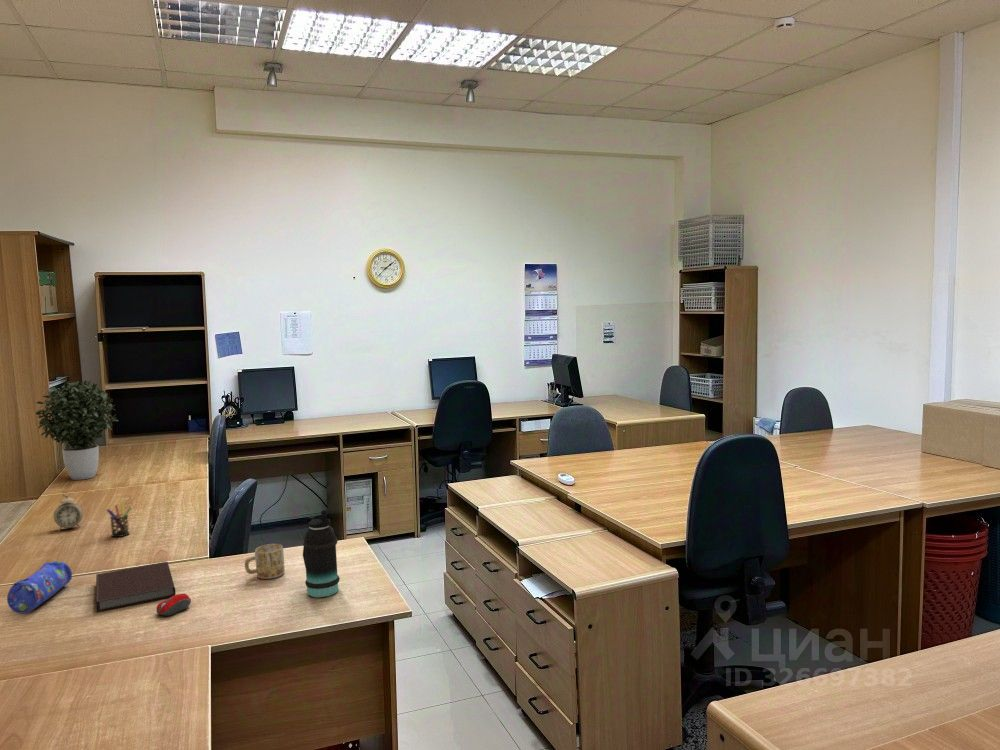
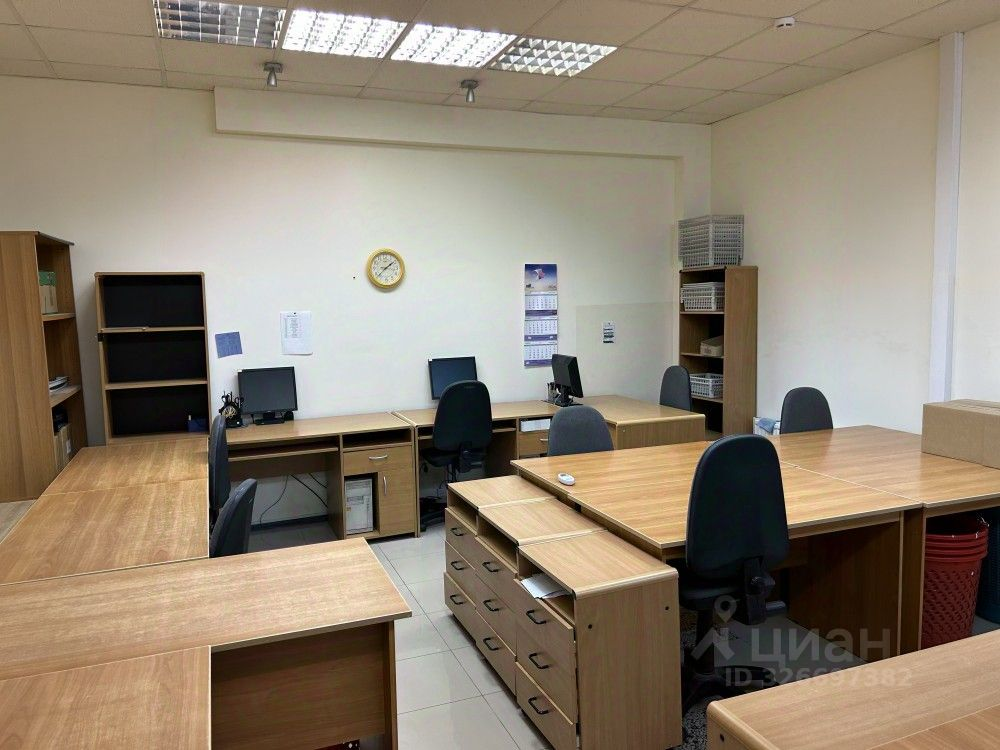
- mug (264, 562)
- alarm clock (67, 510)
- potted plant (80, 429)
- computer mouse (173, 603)
- notebook (135, 585)
- bottle (317, 549)
- pencil case (40, 585)
- pen holder (121, 518)
